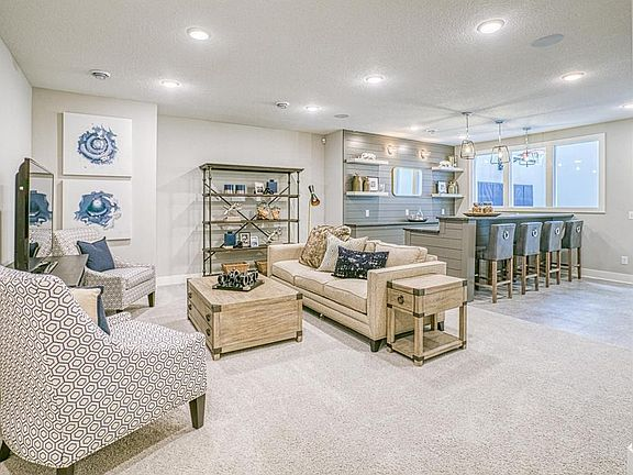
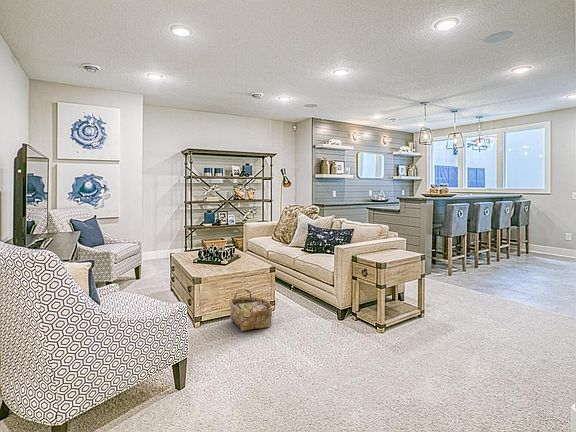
+ woven basket (251, 308)
